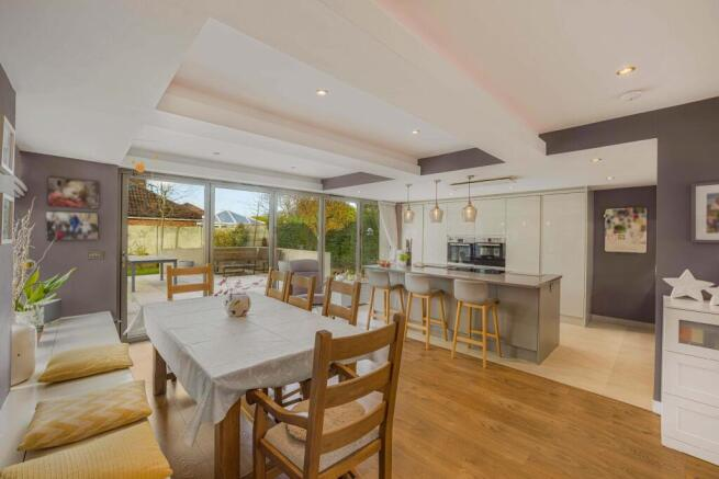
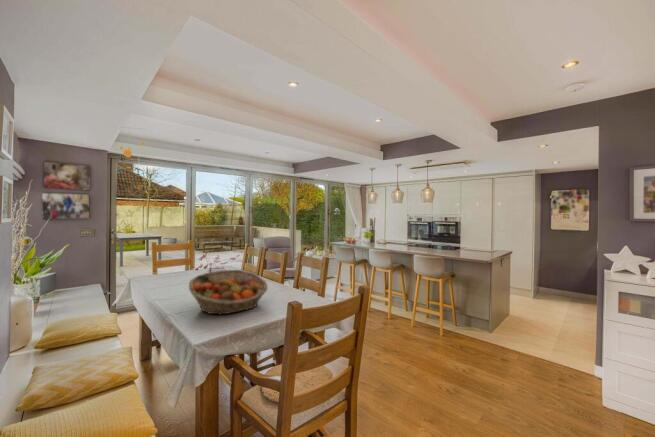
+ fruit basket (229, 290)
